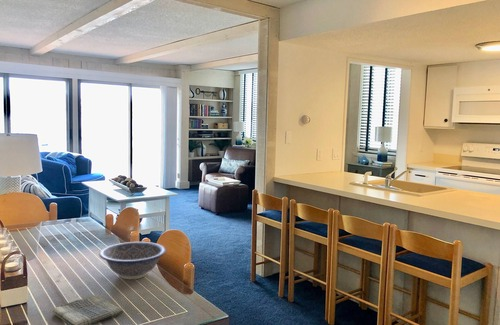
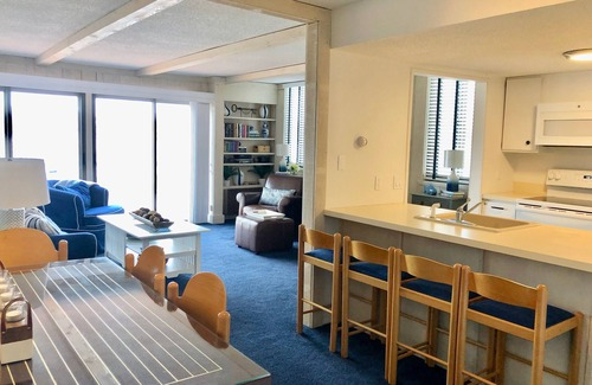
- decorative bowl (133, 262)
- dish towel (87, 309)
